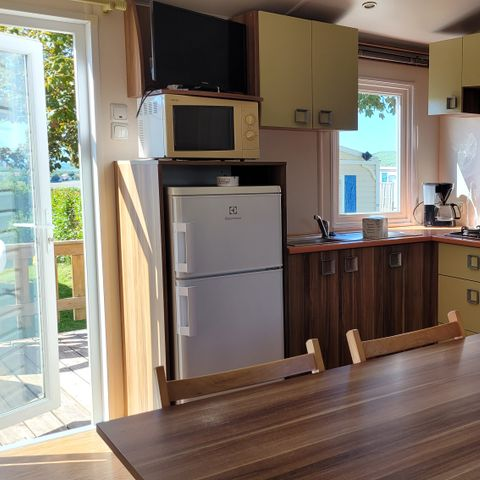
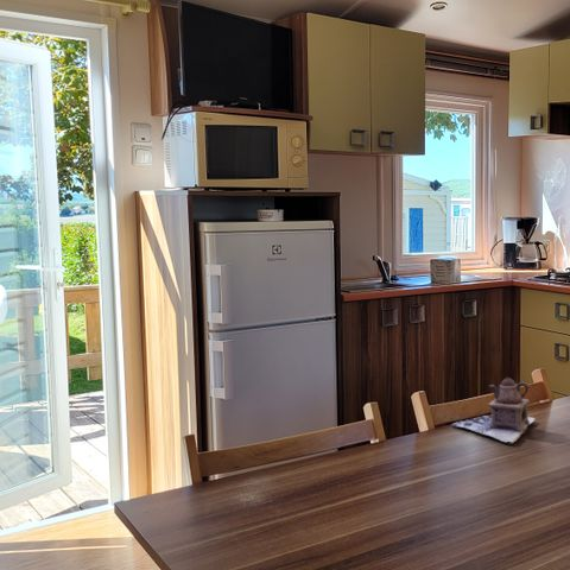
+ teapot (505, 401)
